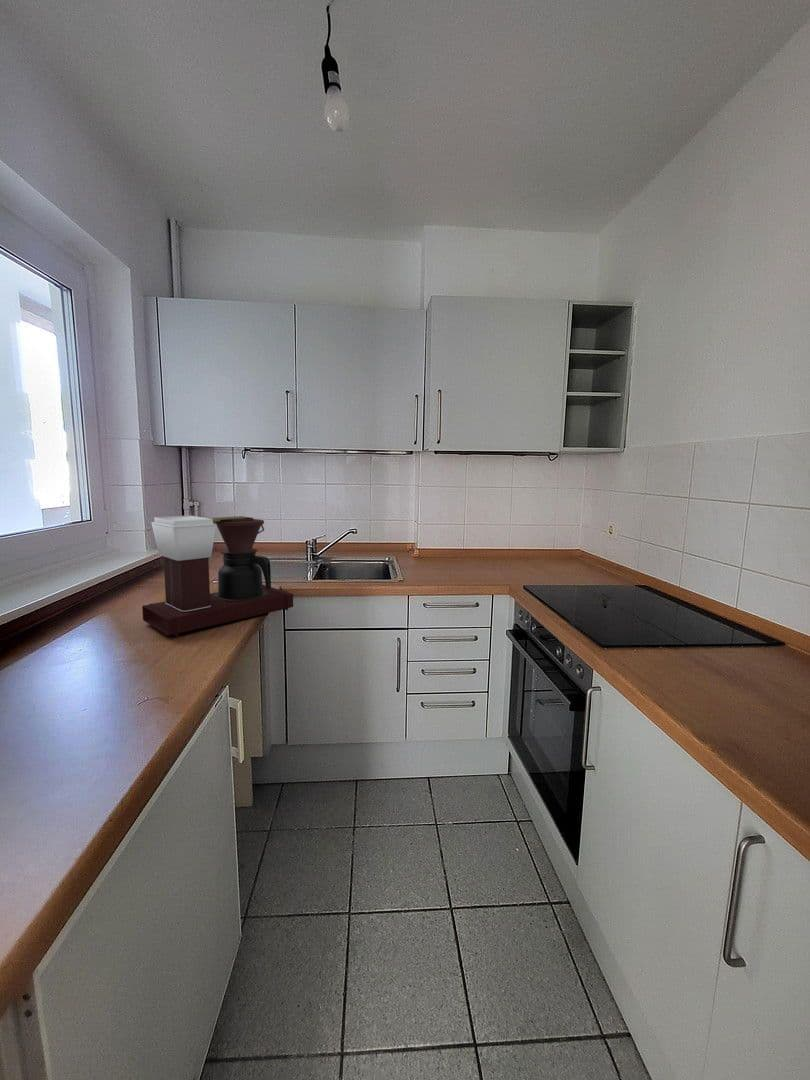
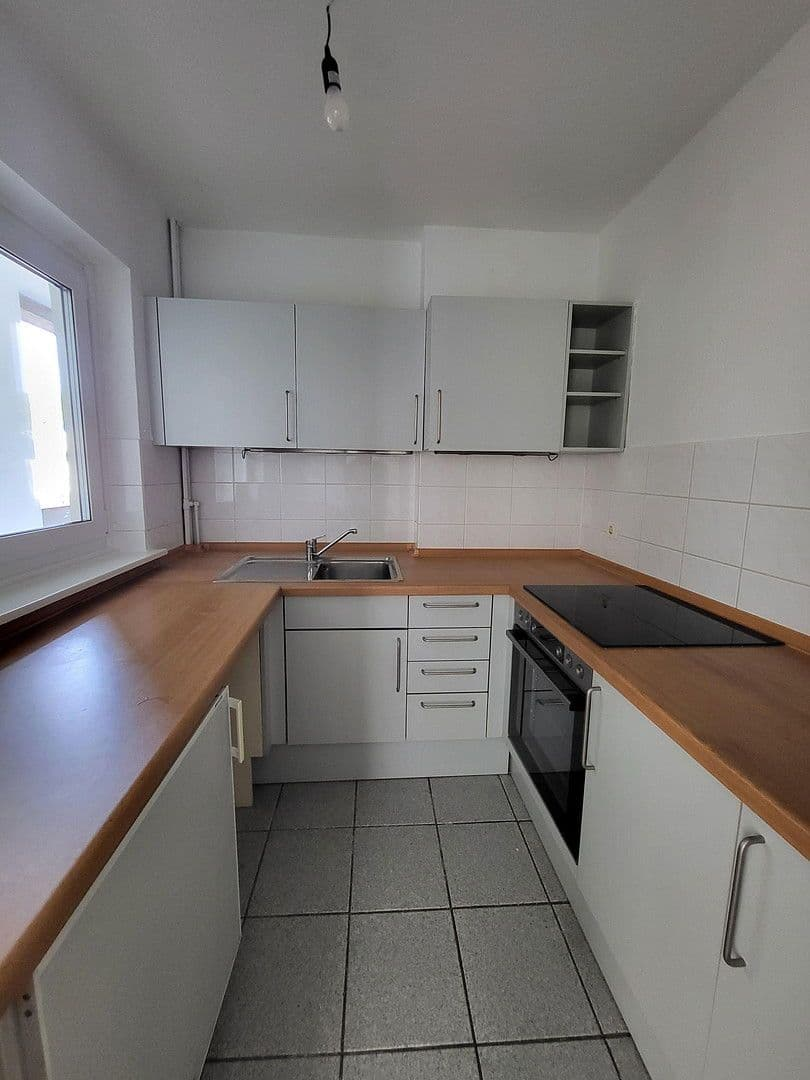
- coffee maker (221, 567)
